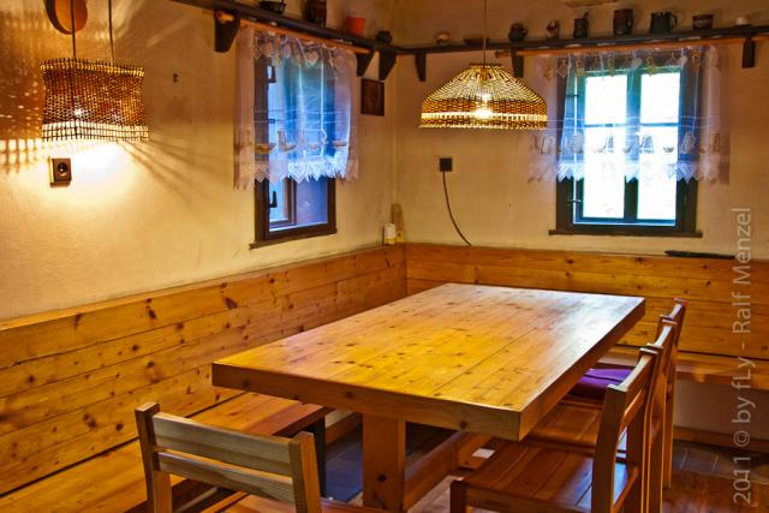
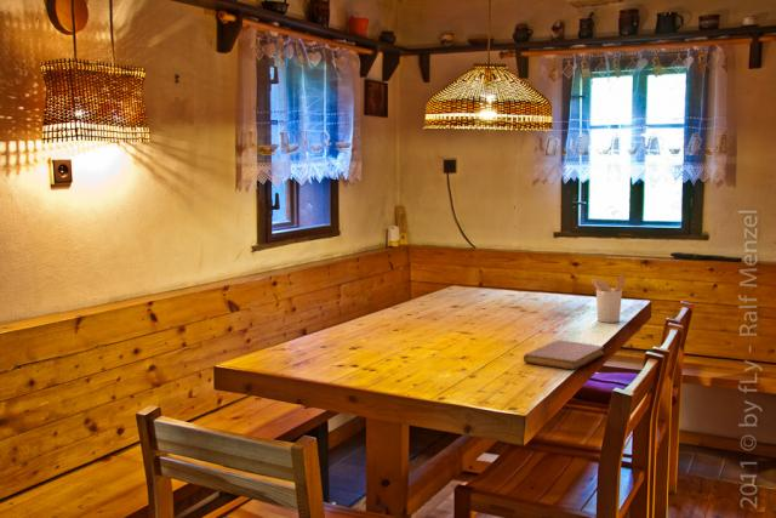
+ notebook (564, 353)
+ utensil holder (605, 298)
